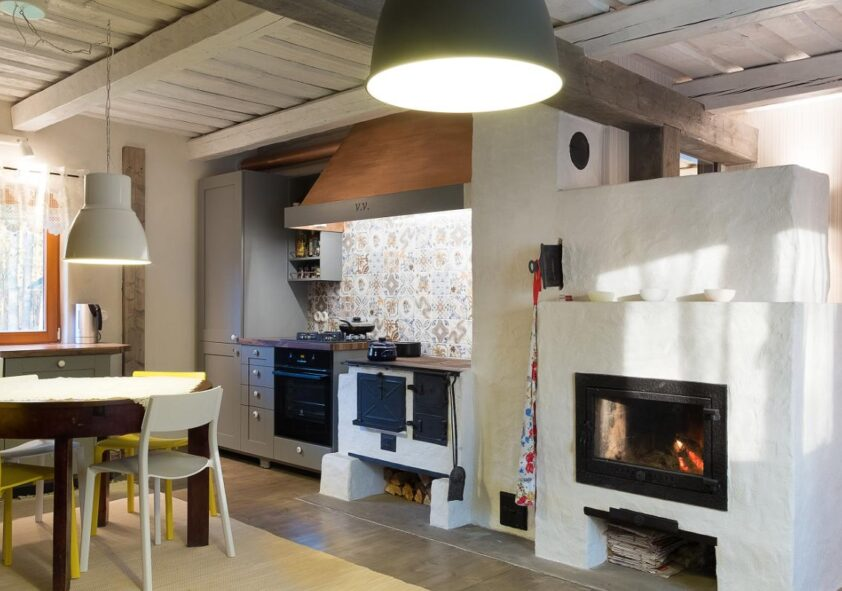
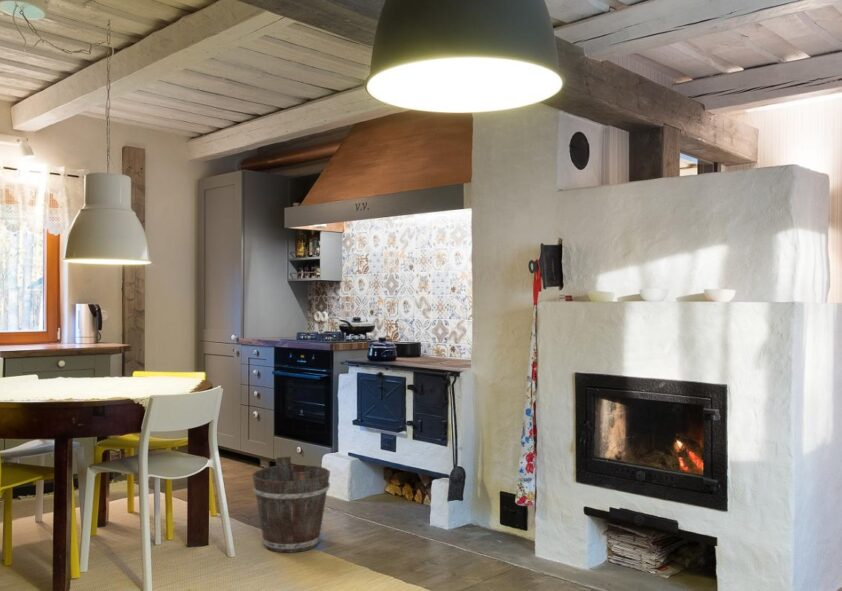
+ bucket (291, 504)
